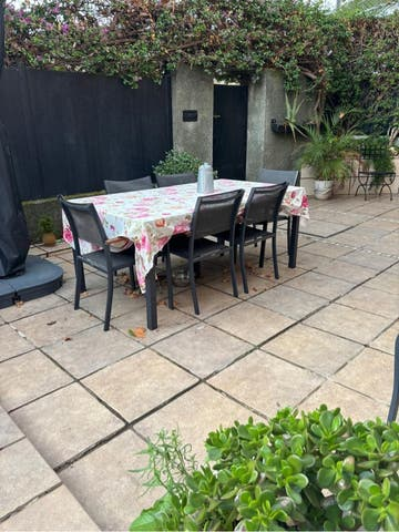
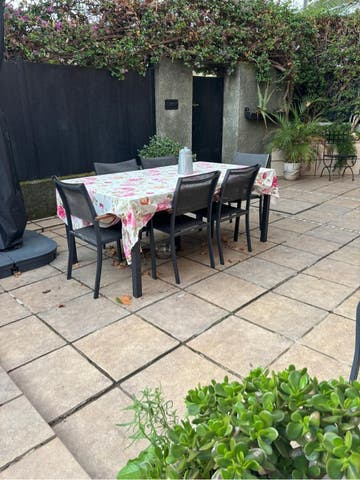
- potted plant (45, 231)
